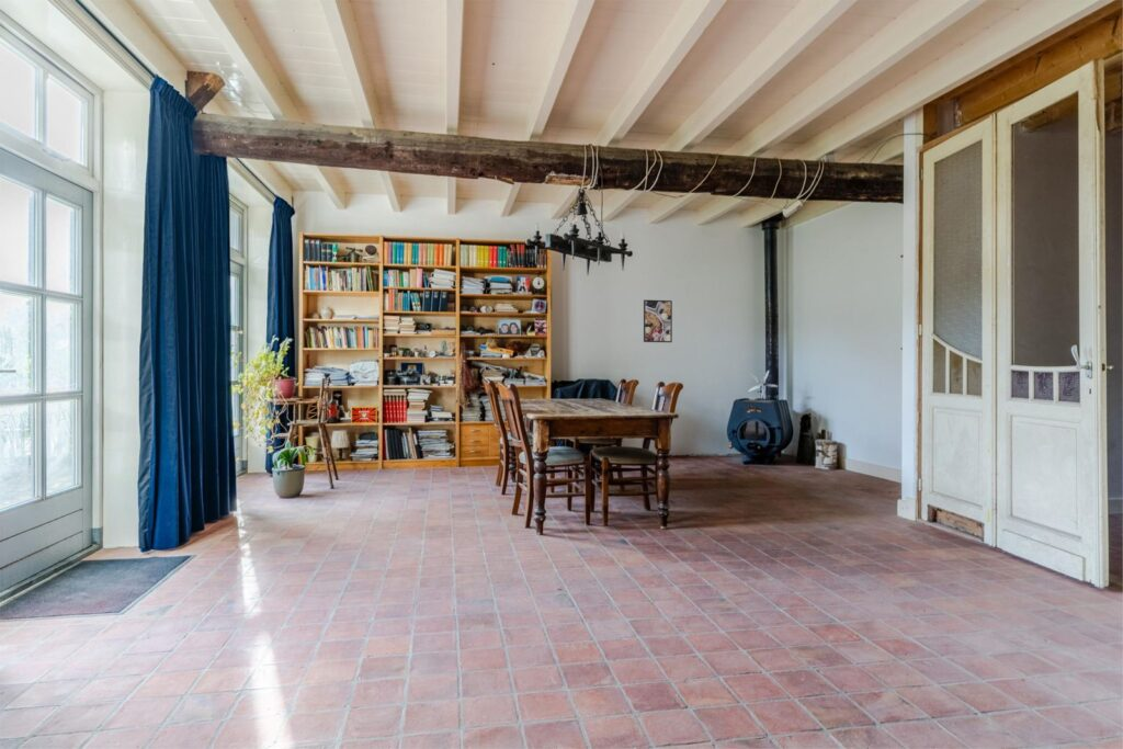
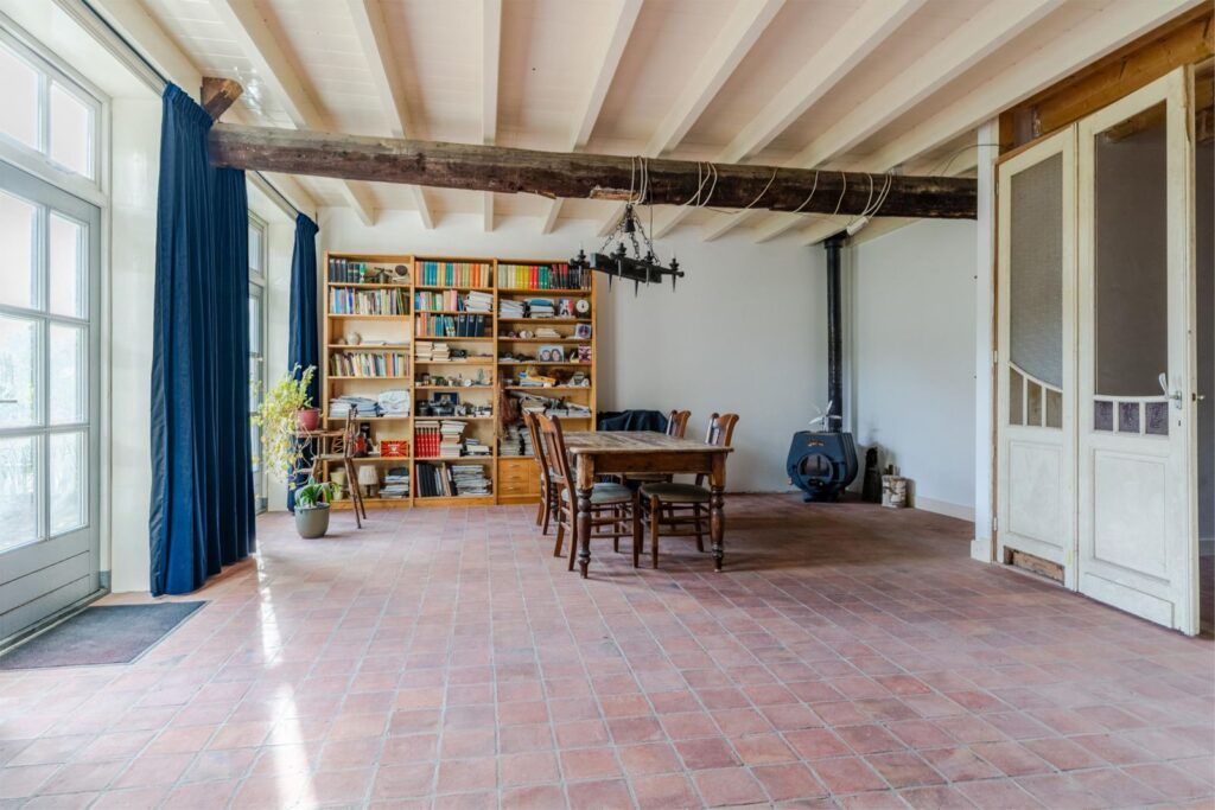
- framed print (657, 320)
